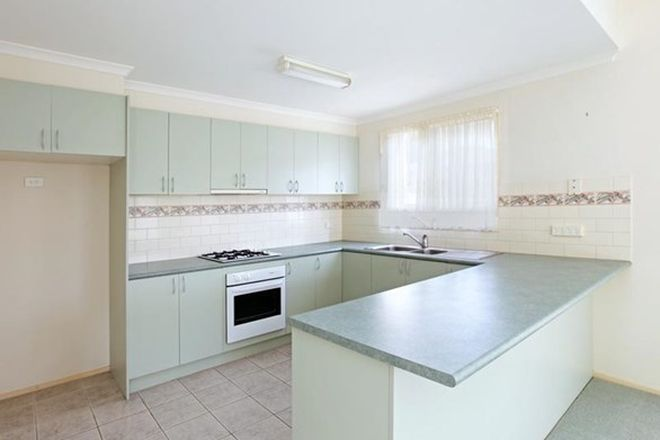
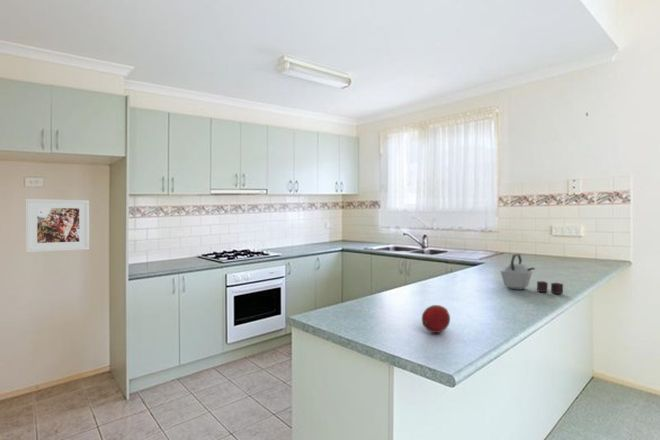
+ fruit (436, 318)
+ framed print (58, 225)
+ kettle (531, 272)
